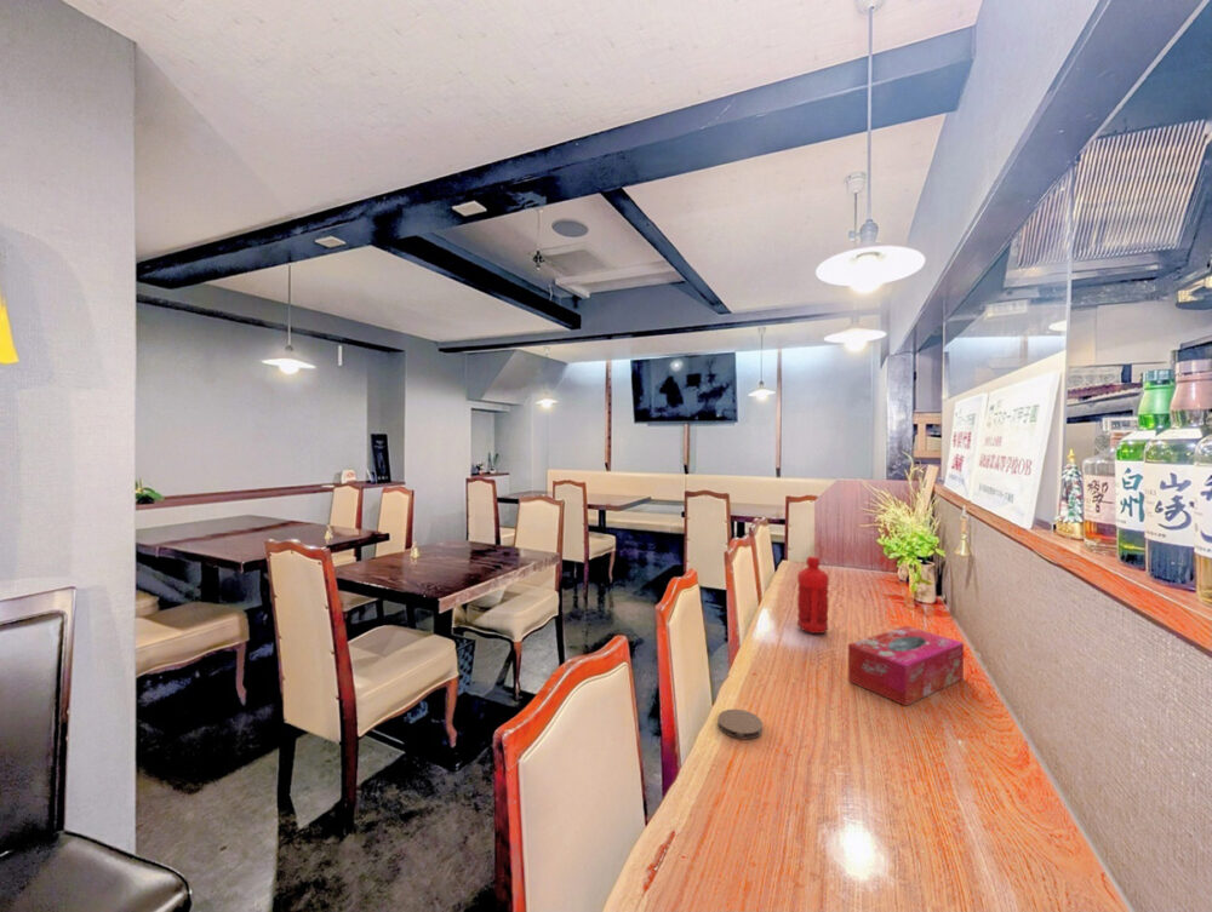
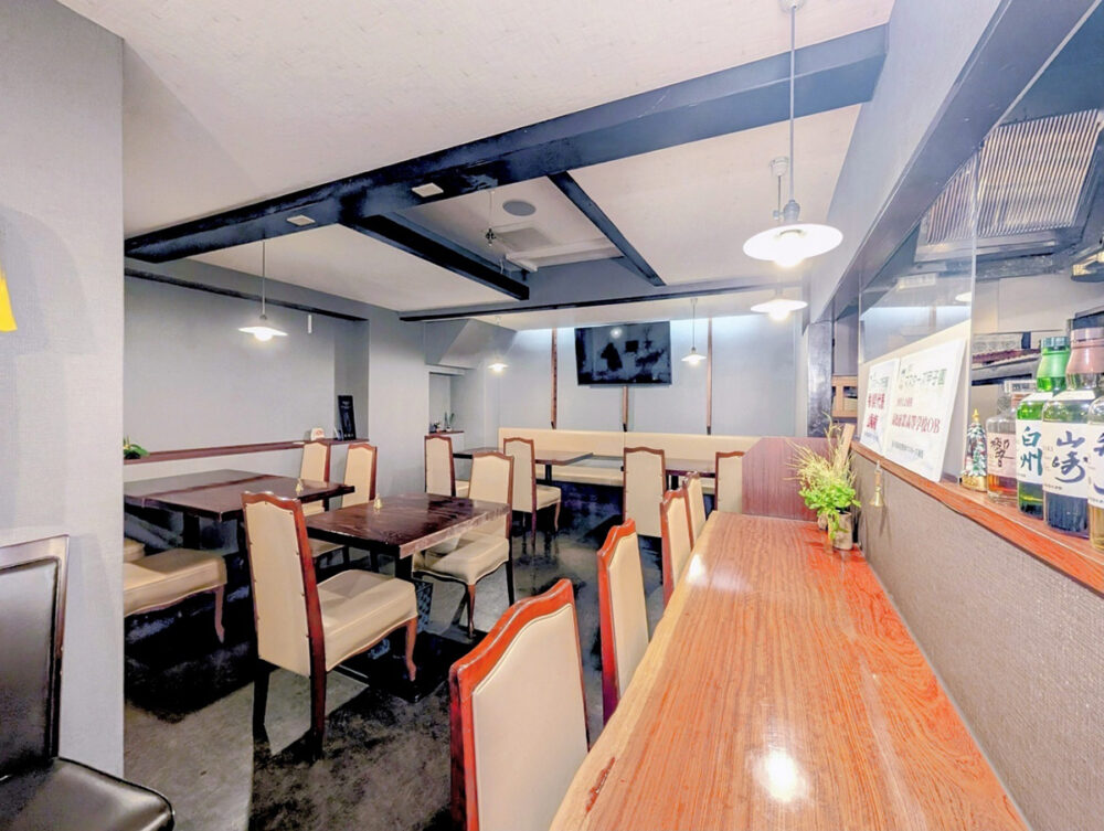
- coaster (739, 723)
- tissue box (905, 661)
- water bottle (812, 592)
